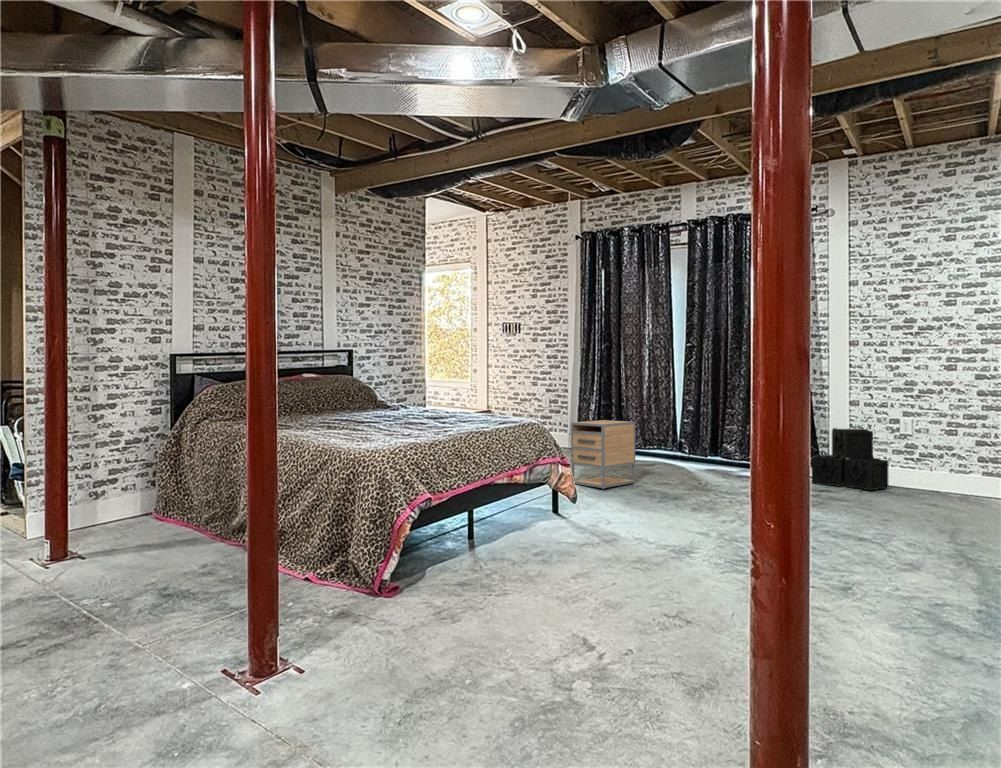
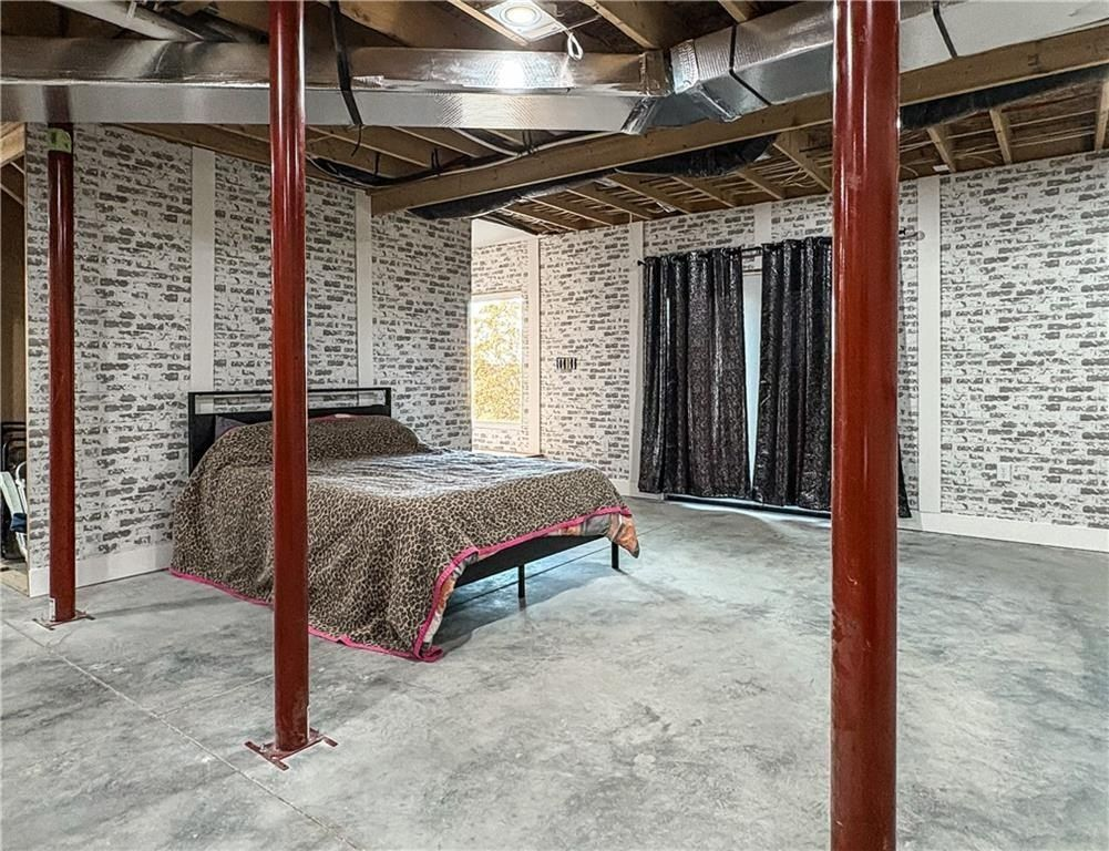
- storage crate (850, 456)
- nightstand (603, 452)
